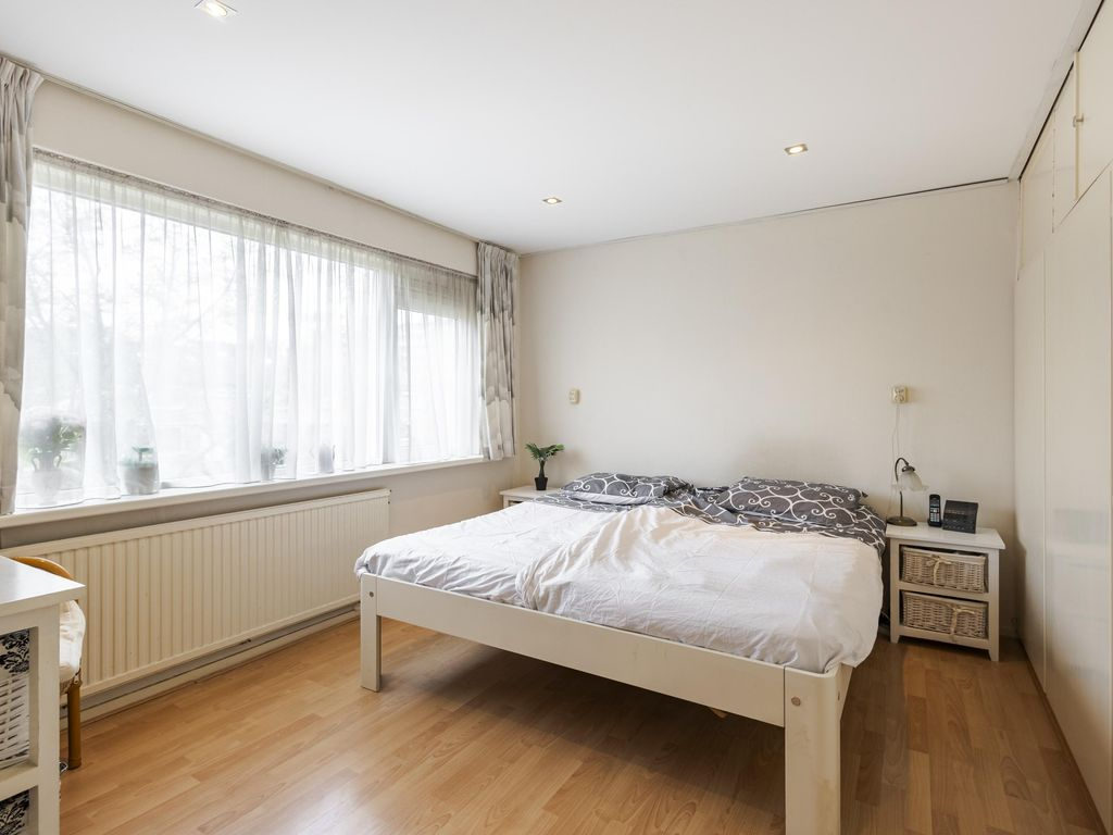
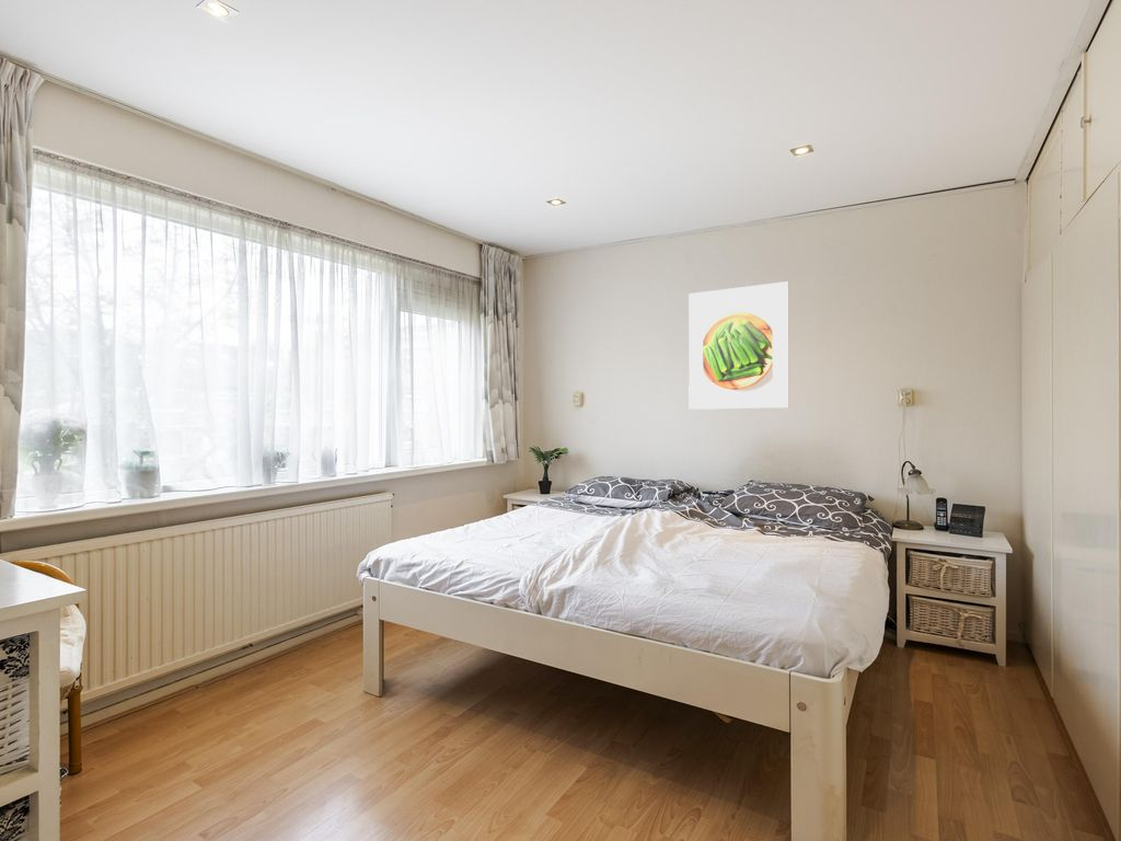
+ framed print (737, 348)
